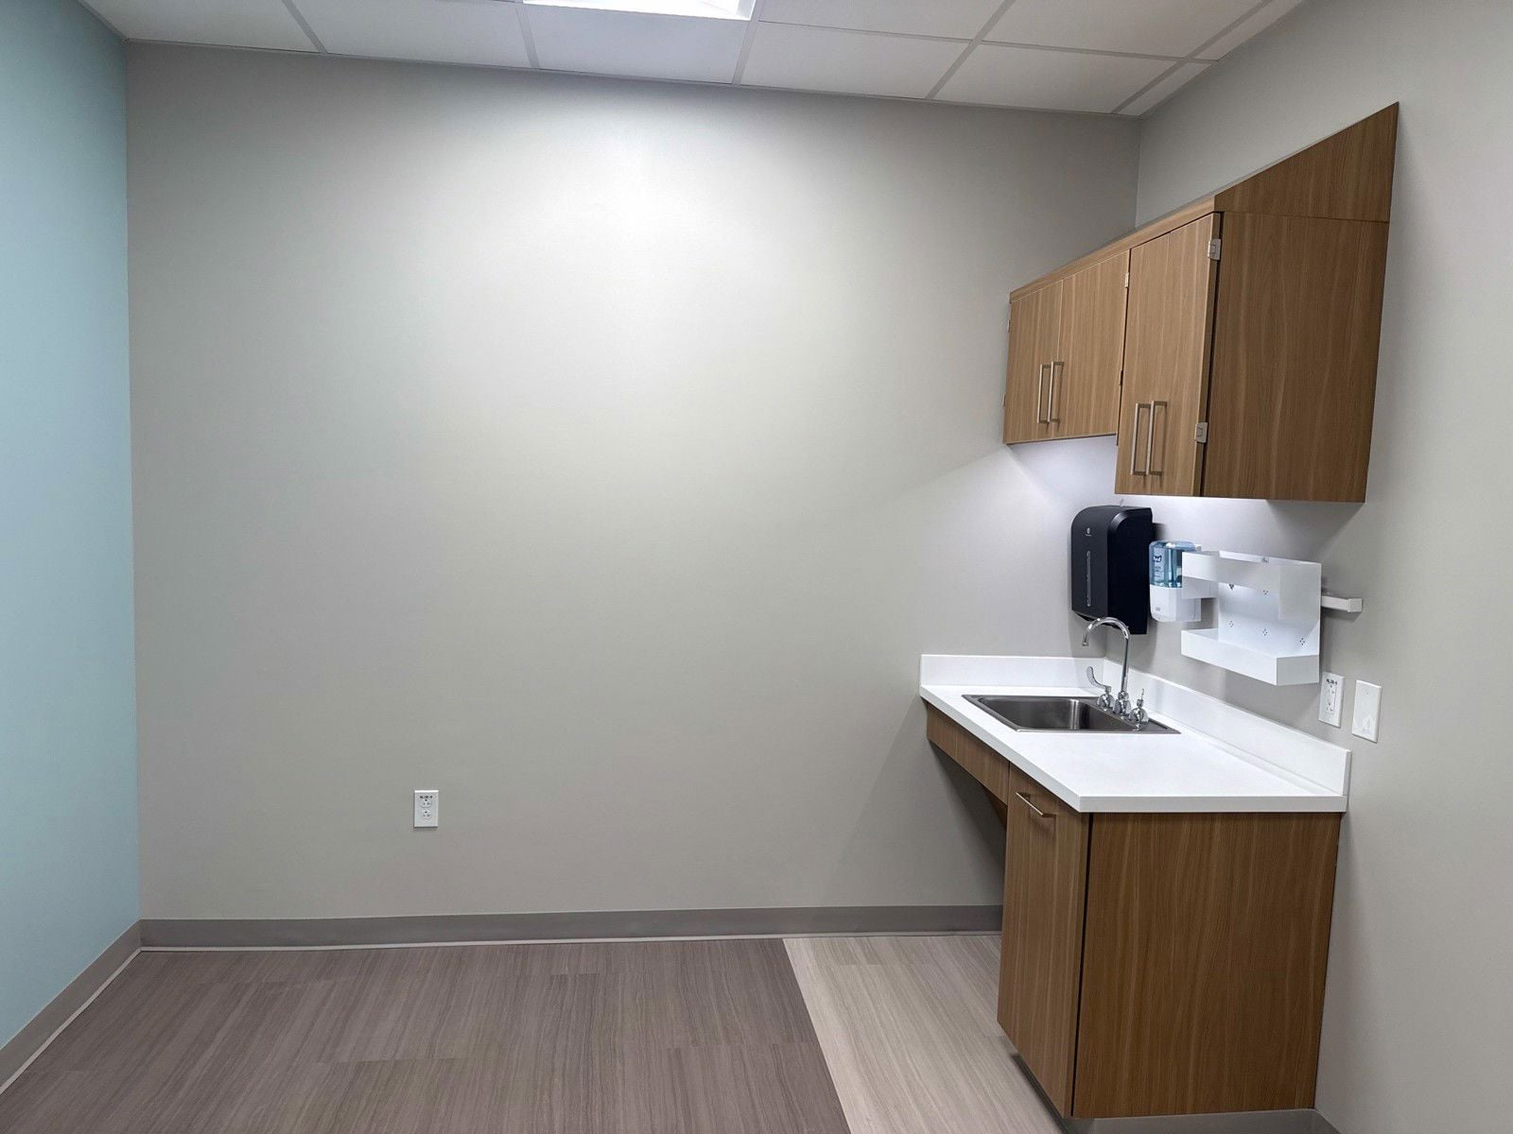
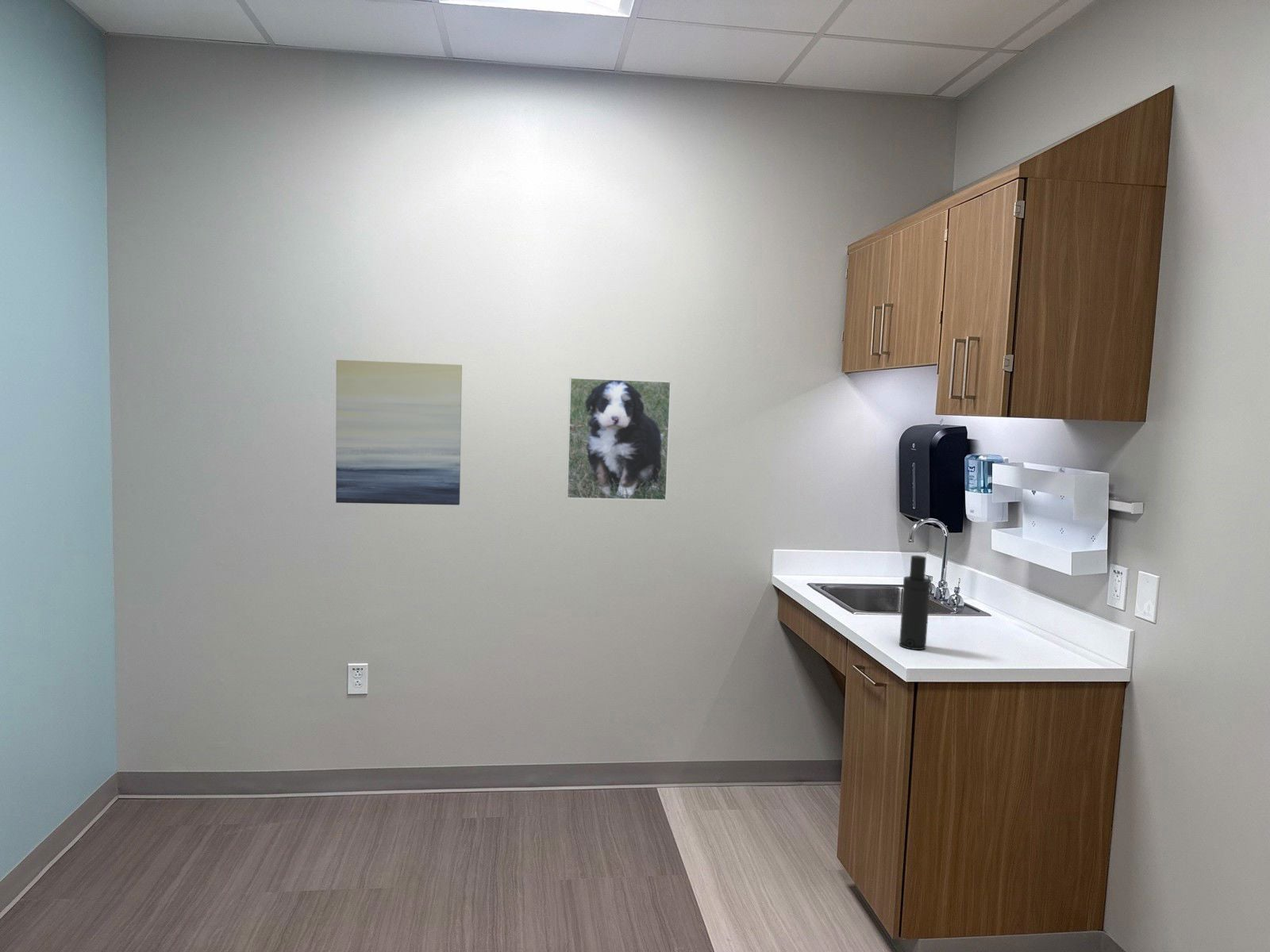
+ wall art (399, 433)
+ atomizer (915, 601)
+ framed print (618, 440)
